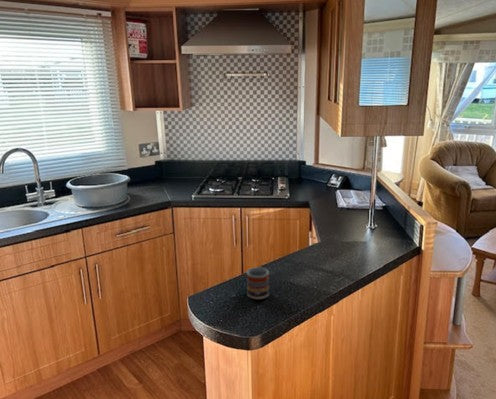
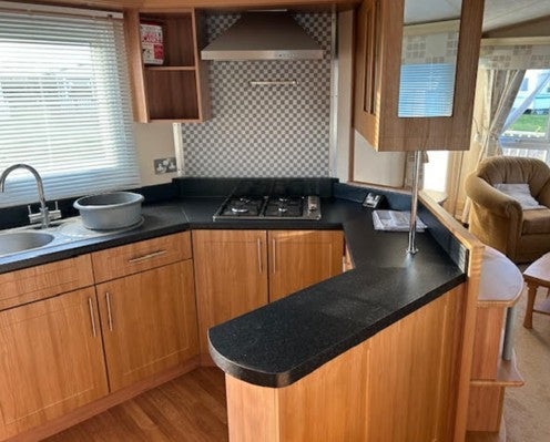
- cup (256, 281)
